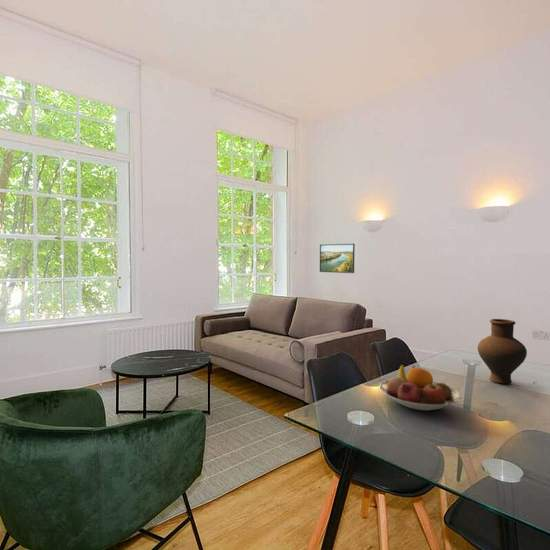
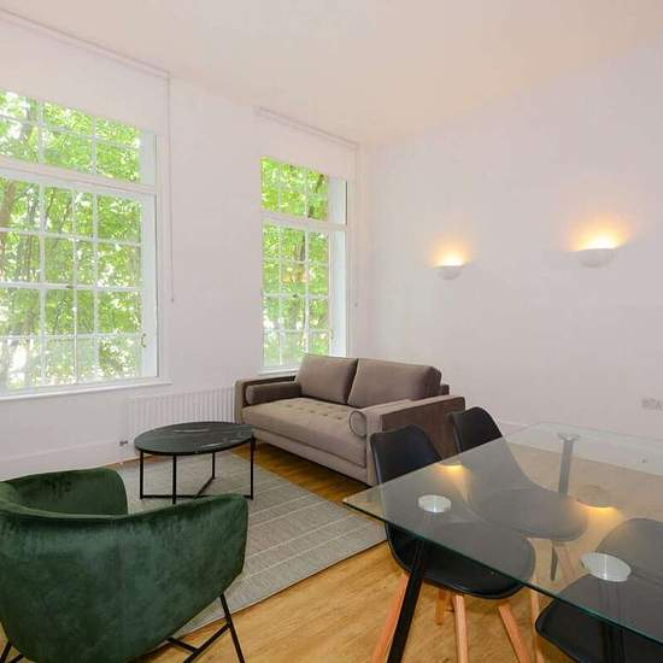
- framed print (336, 258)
- fruit bowl (418, 387)
- vase (501, 351)
